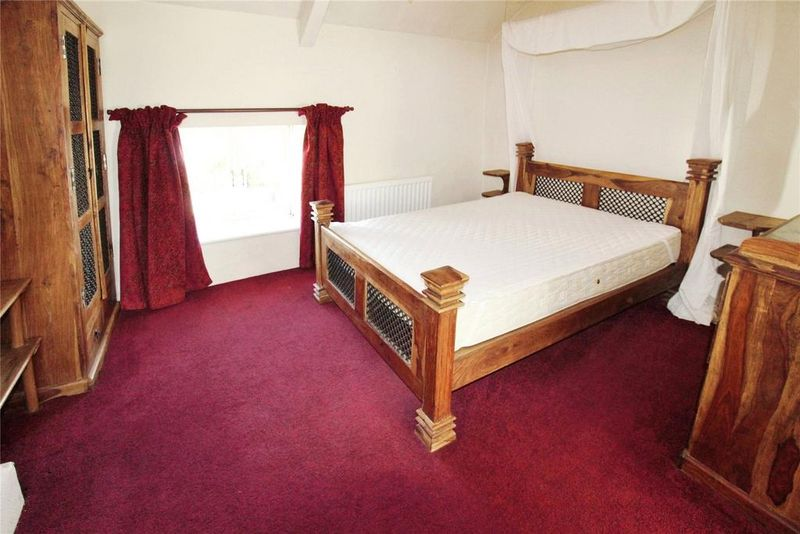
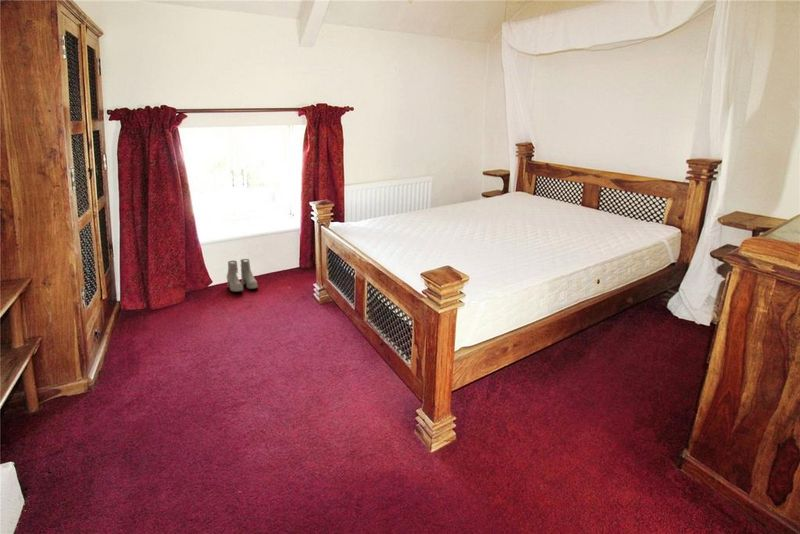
+ boots (241, 274)
